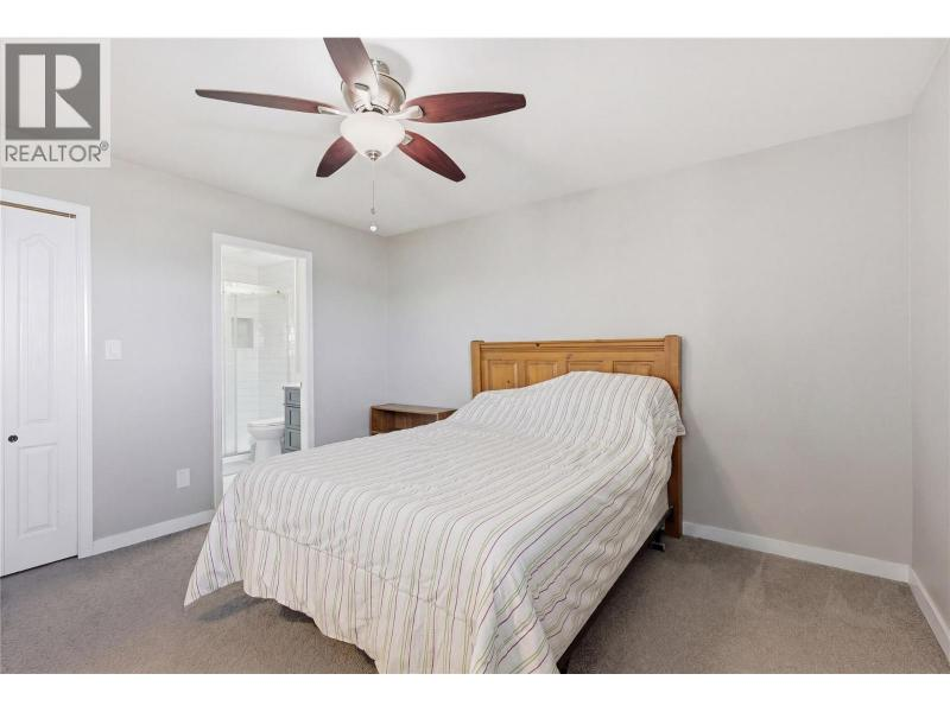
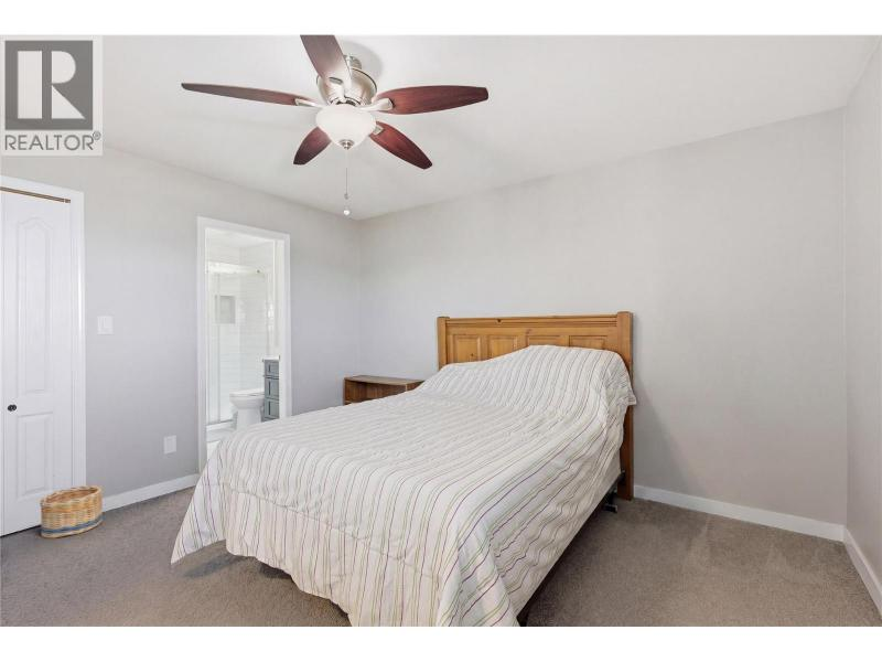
+ basket (72, 510)
